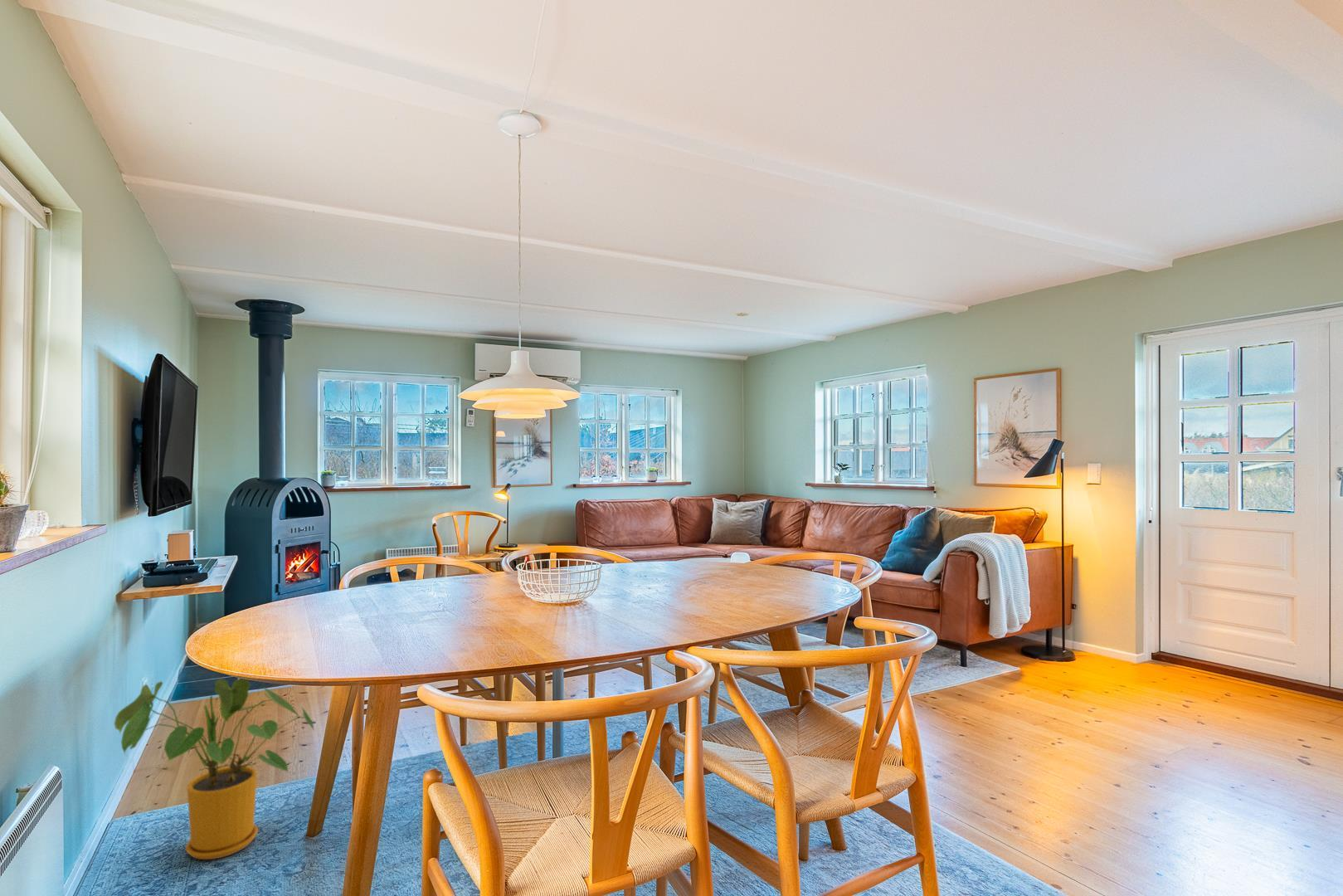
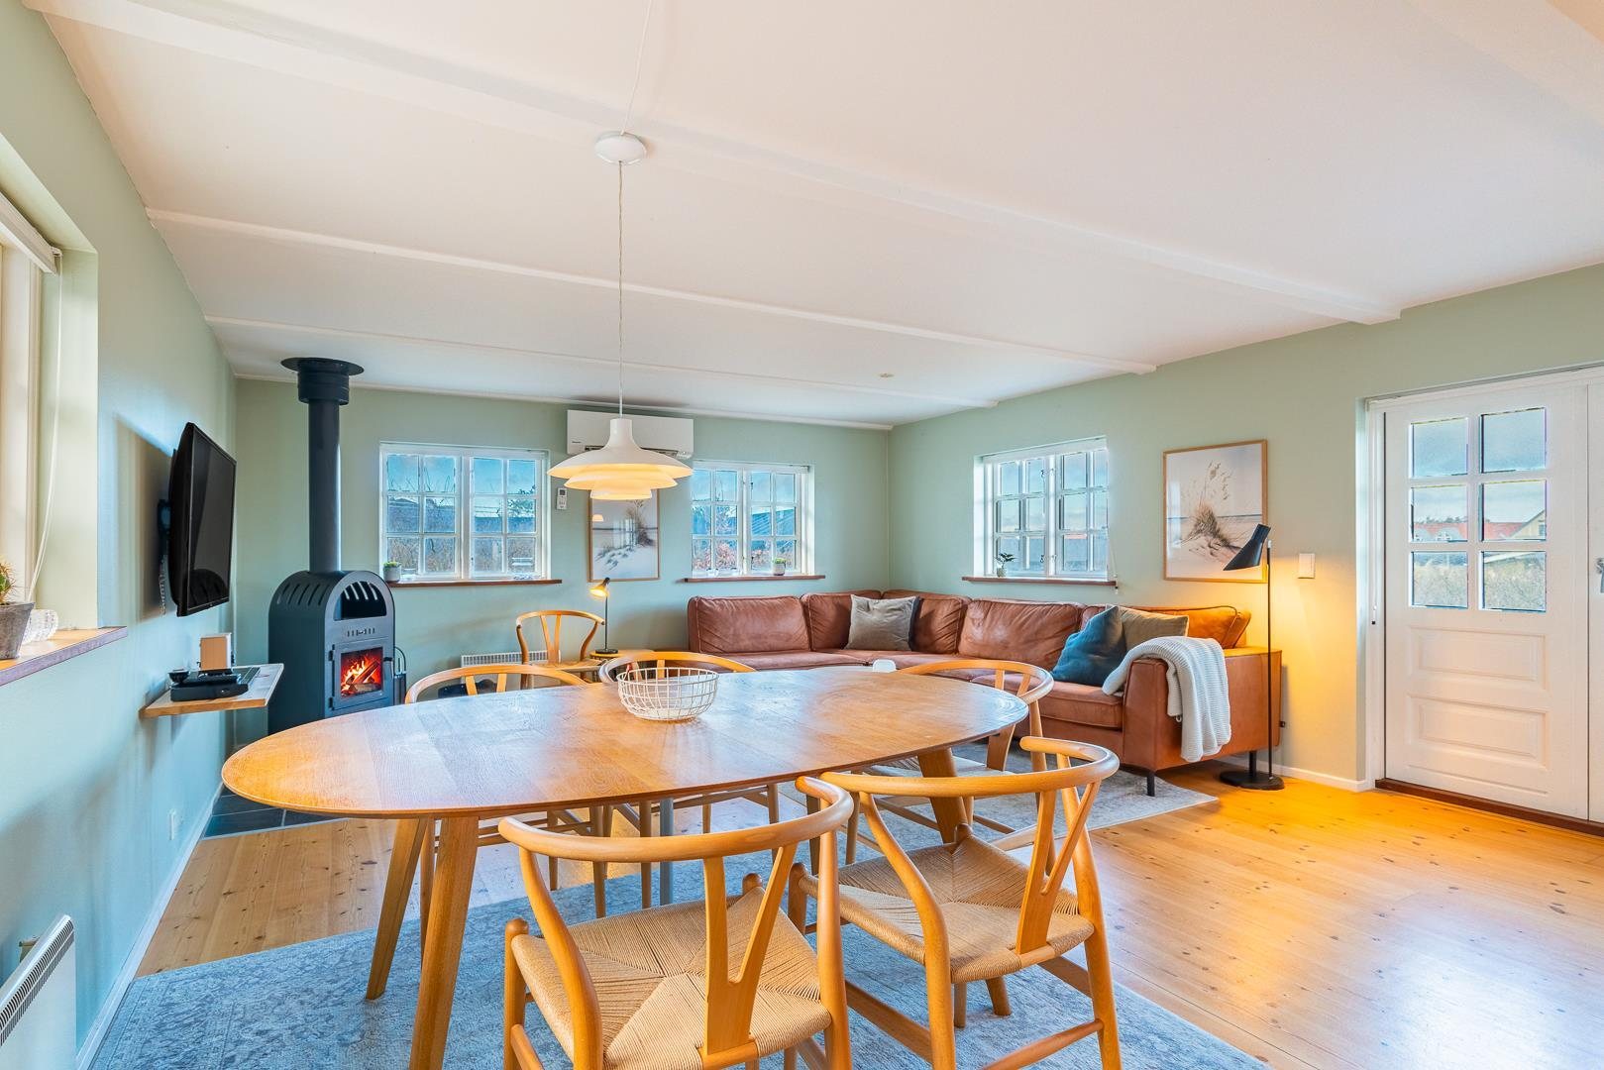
- house plant (217, 765)
